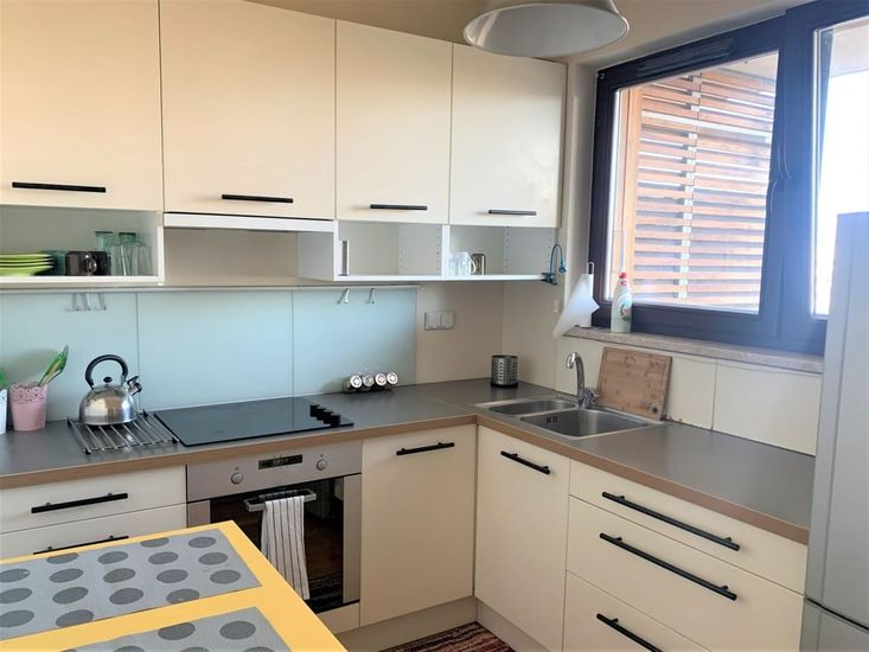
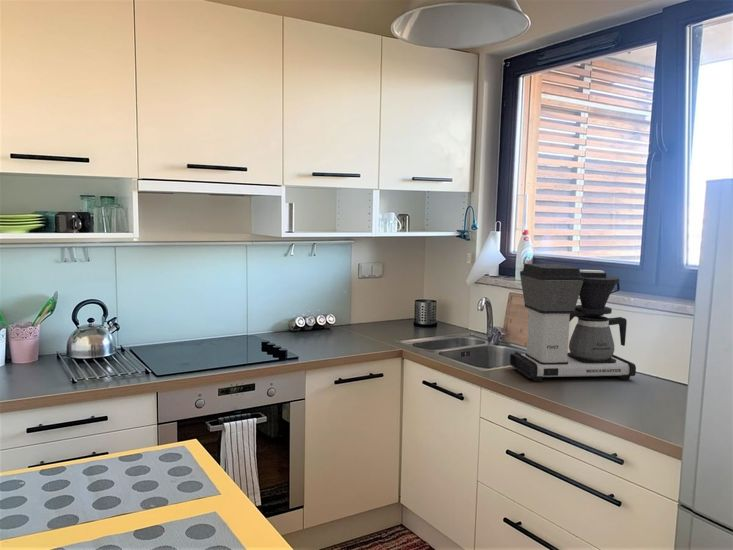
+ coffee maker (572, 318)
